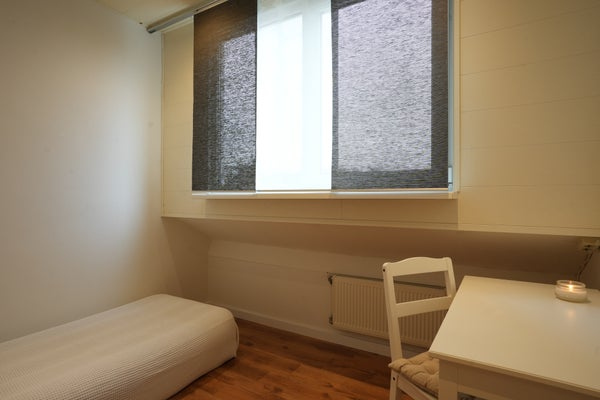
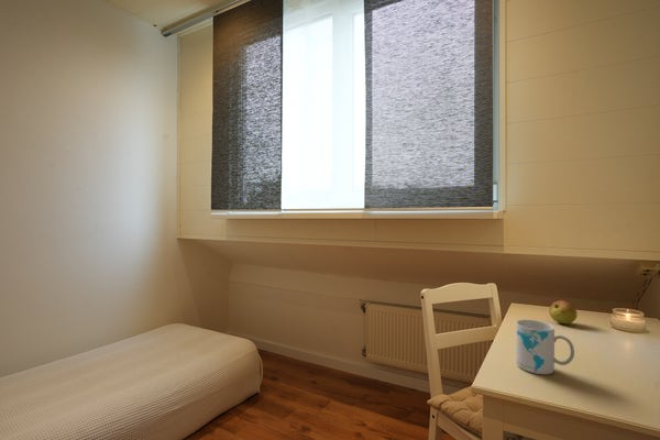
+ apple (562, 311)
+ mug (543, 348)
